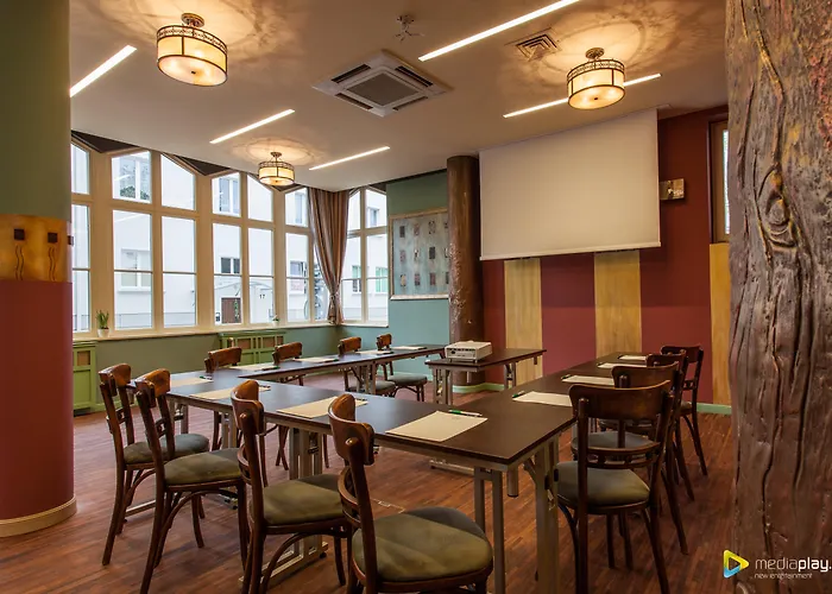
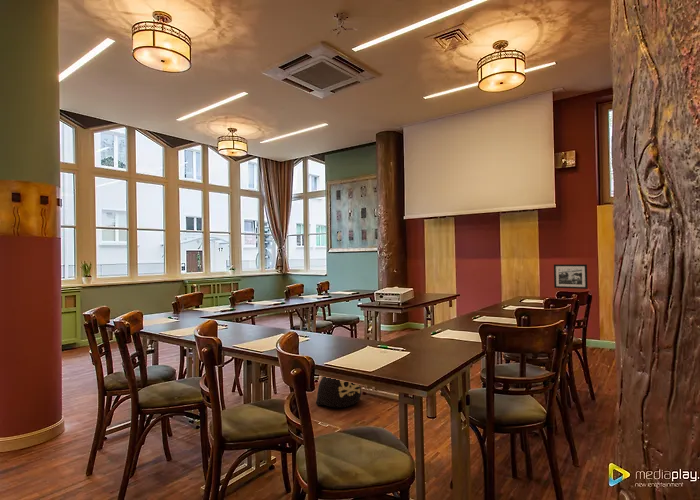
+ picture frame (570, 276)
+ bag (339, 380)
